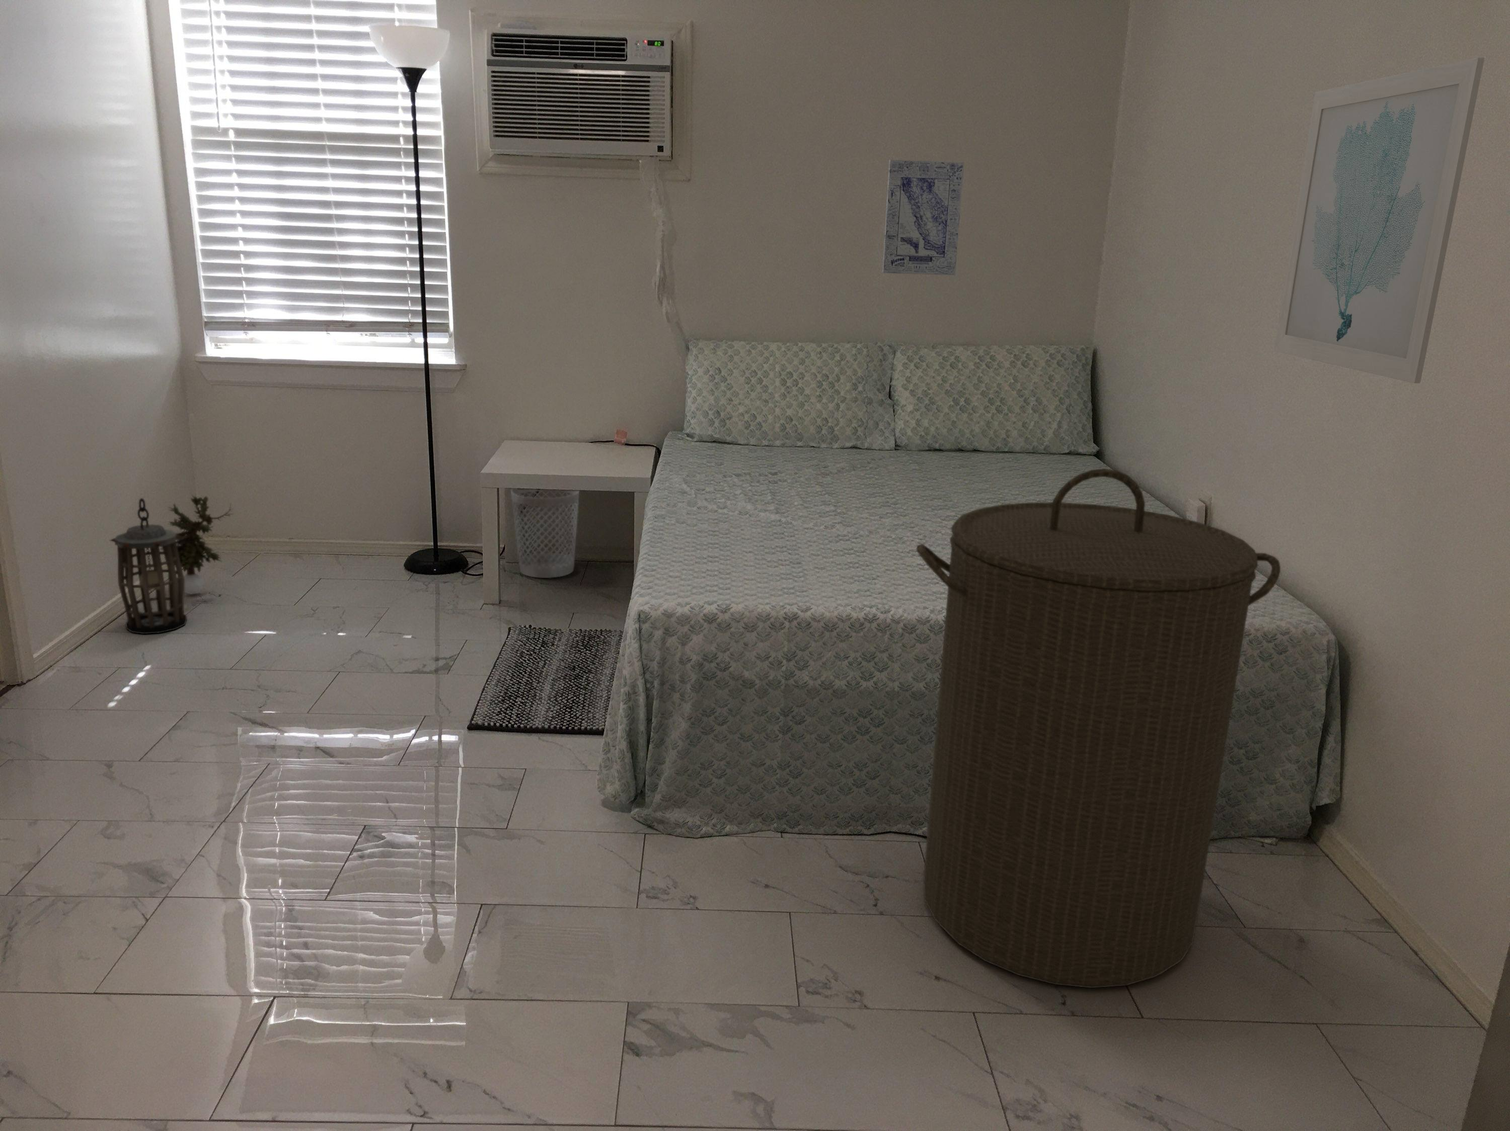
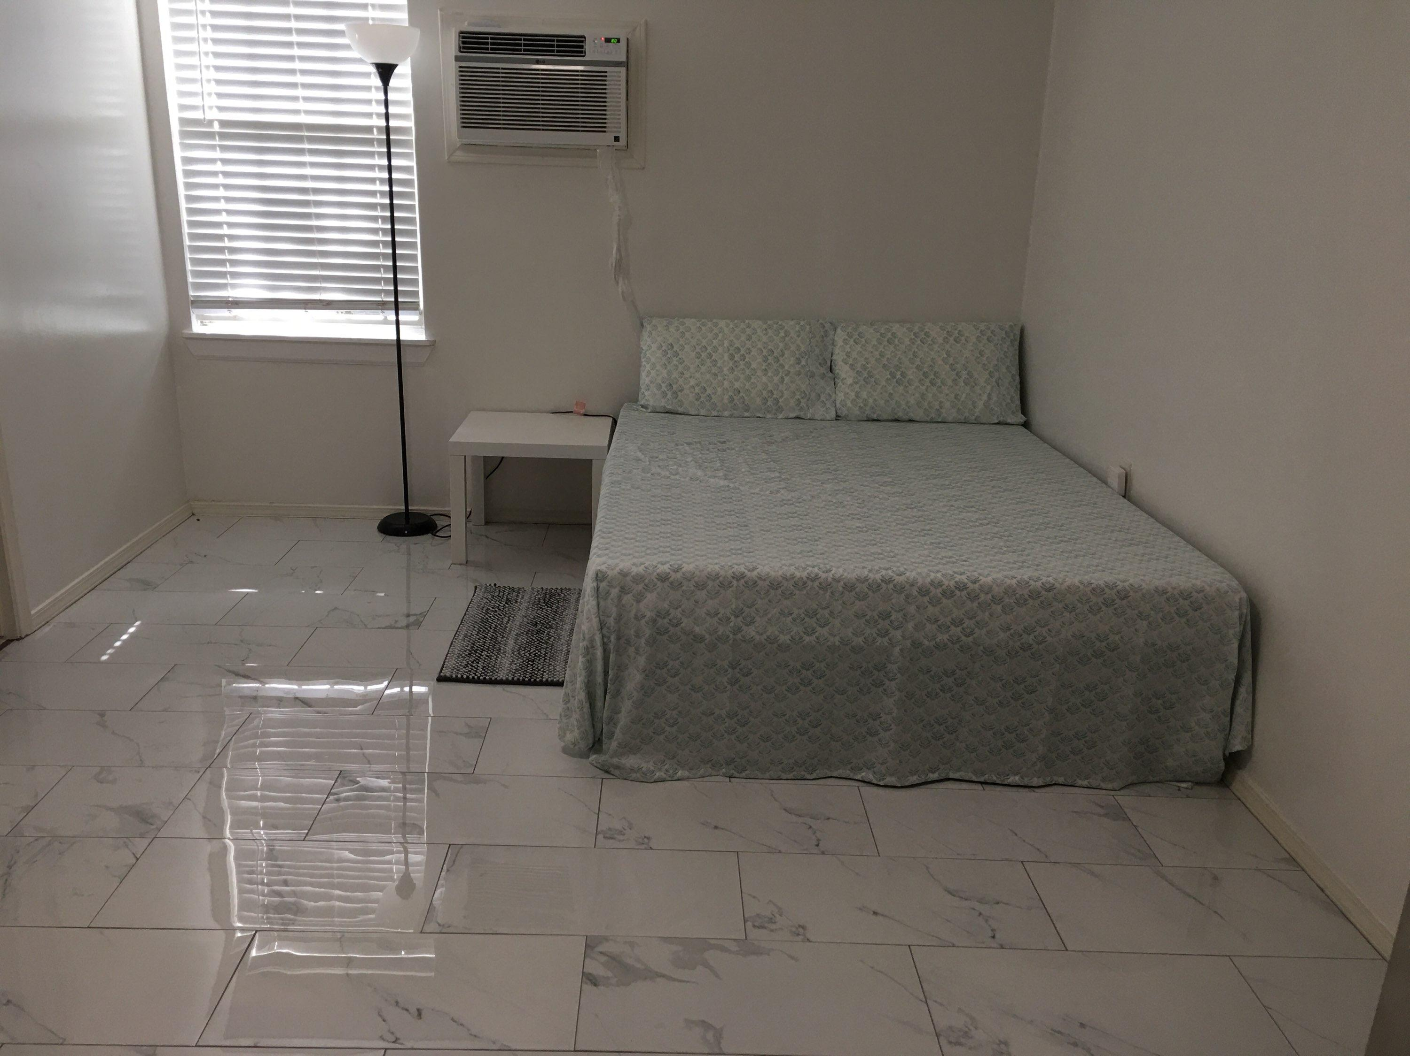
- potted plant (197, 543)
- wall art (923, 219)
- laundry hamper (1080, 701)
- lantern (149, 562)
- wastebasket (547, 531)
- wall art (1364, 226)
